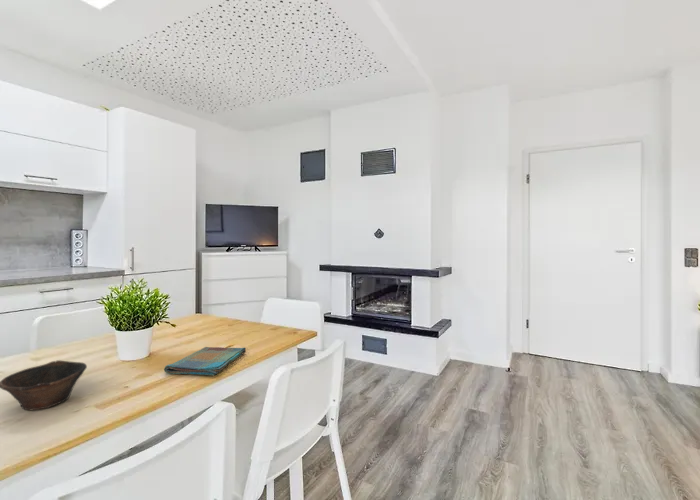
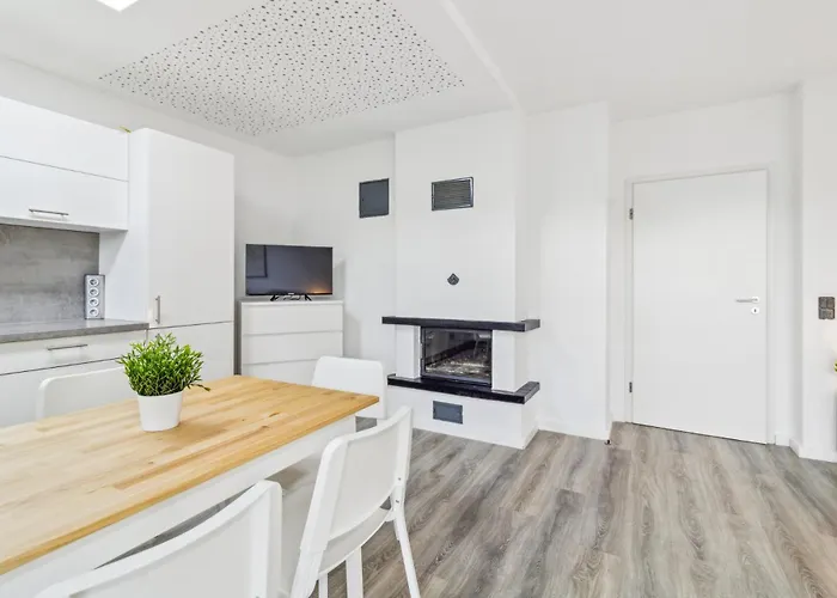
- dish towel (208, 358)
- bowl (46, 386)
